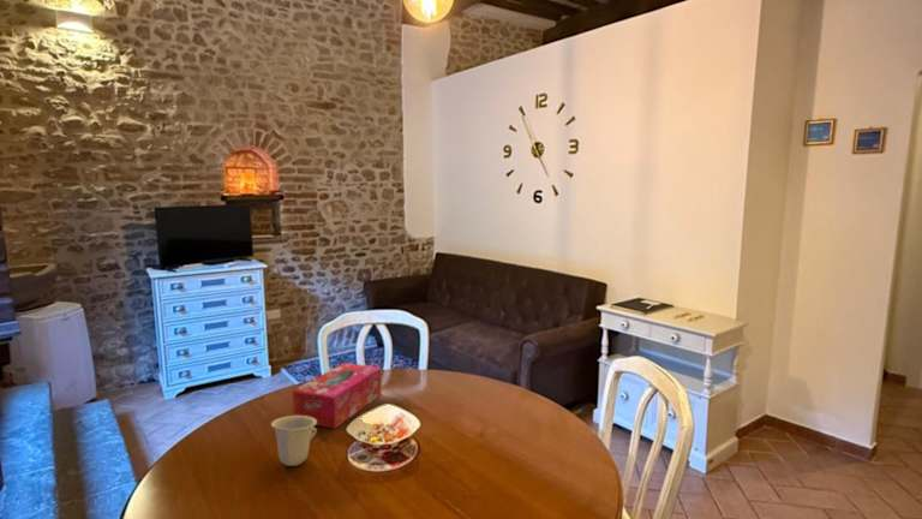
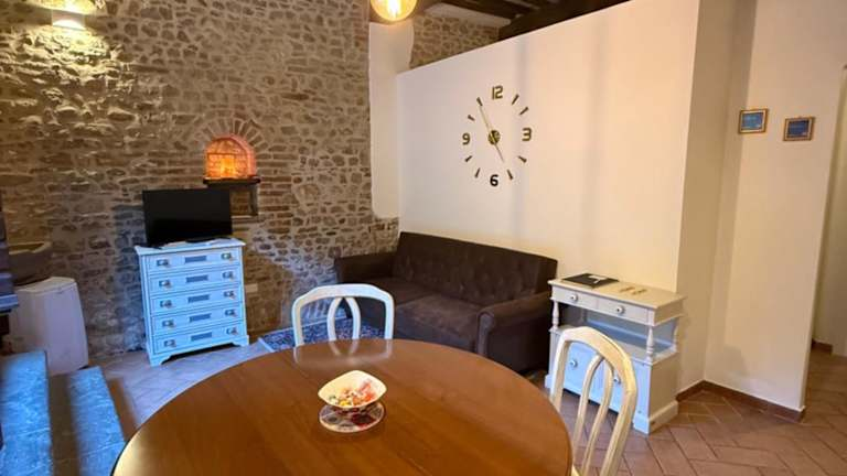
- tissue box (340, 392)
- cup (294, 440)
